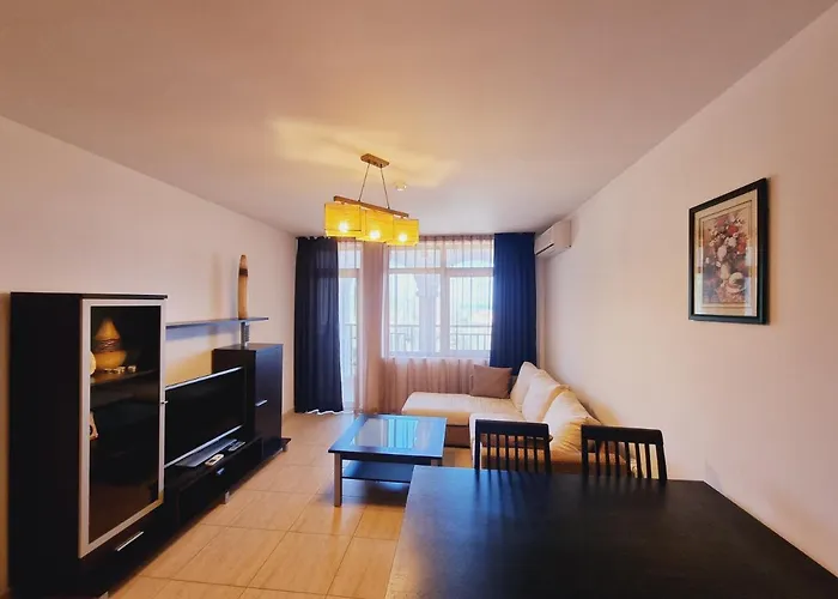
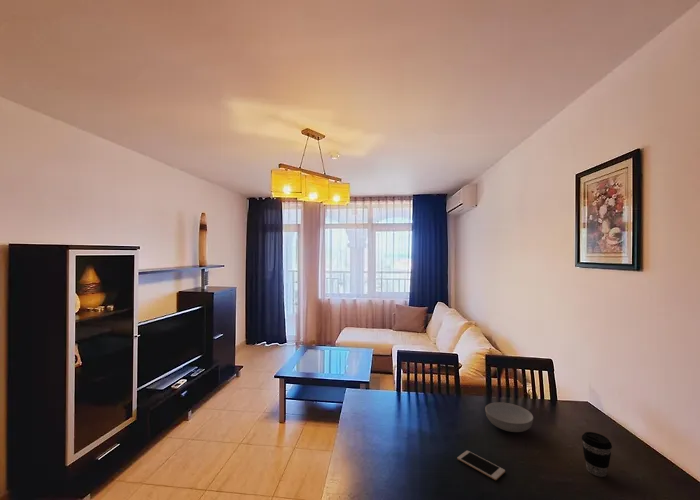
+ serving bowl (508, 419)
+ coffee cup (596, 454)
+ cell phone (480, 464)
